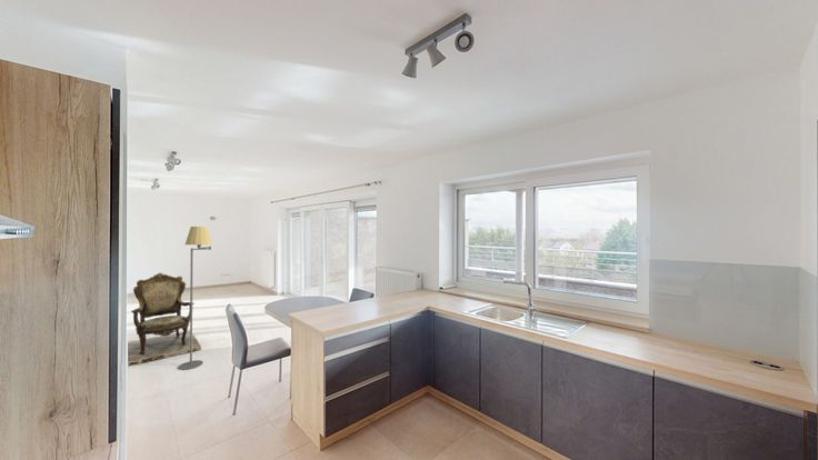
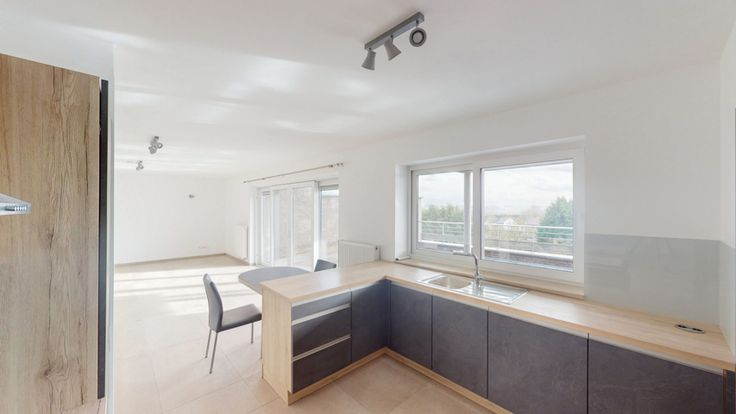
- floor lamp (191, 297)
- armchair (161, 311)
